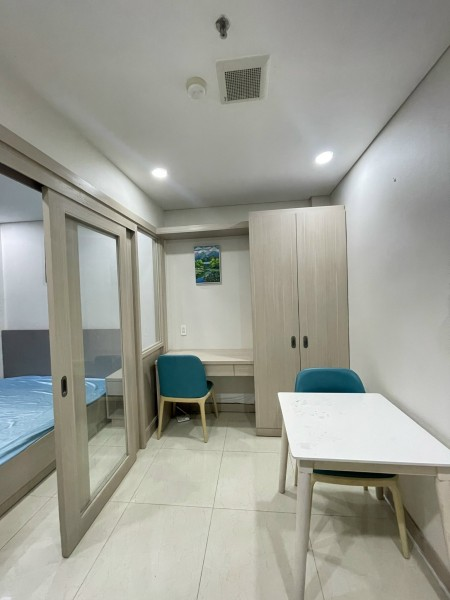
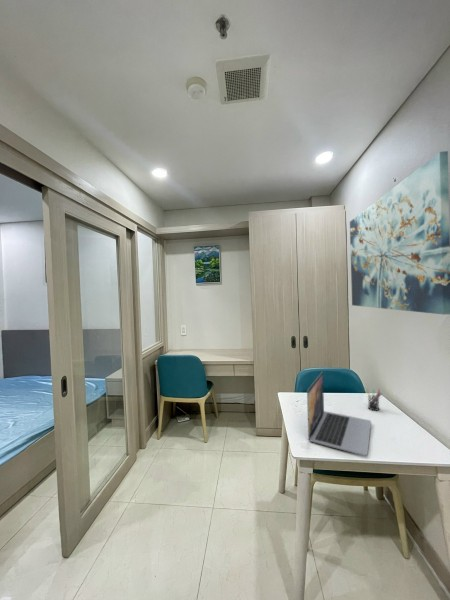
+ laptop (340, 414)
+ pen holder (374, 398)
+ wall art (384, 253)
